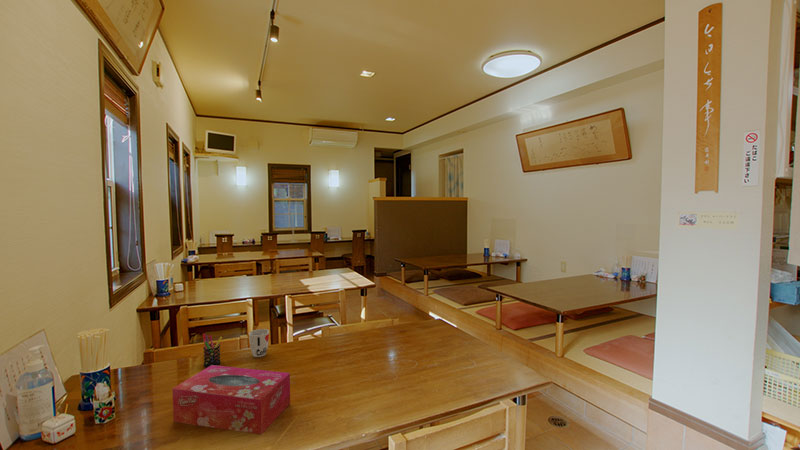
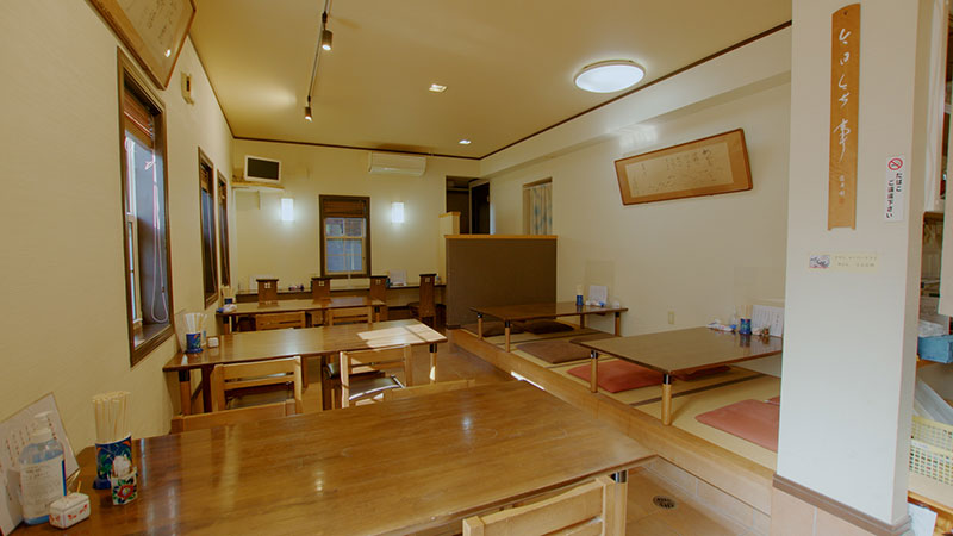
- tissue box (234, 396)
- cup (259, 343)
- pen holder (210, 349)
